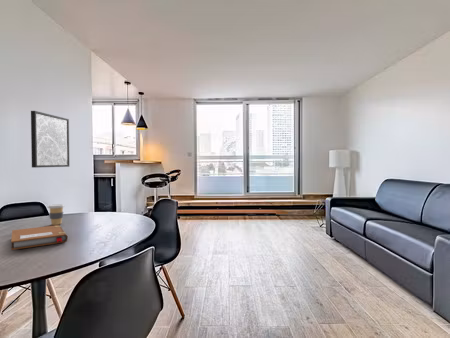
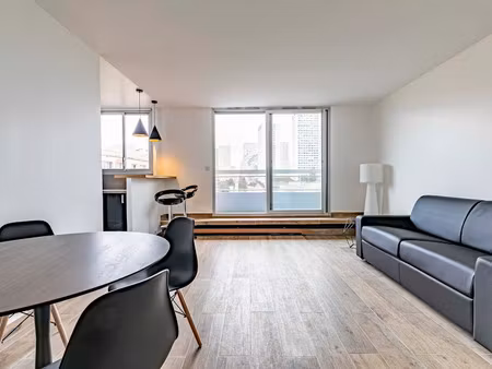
- wall art (51, 141)
- coffee cup (56, 214)
- notebook (39, 236)
